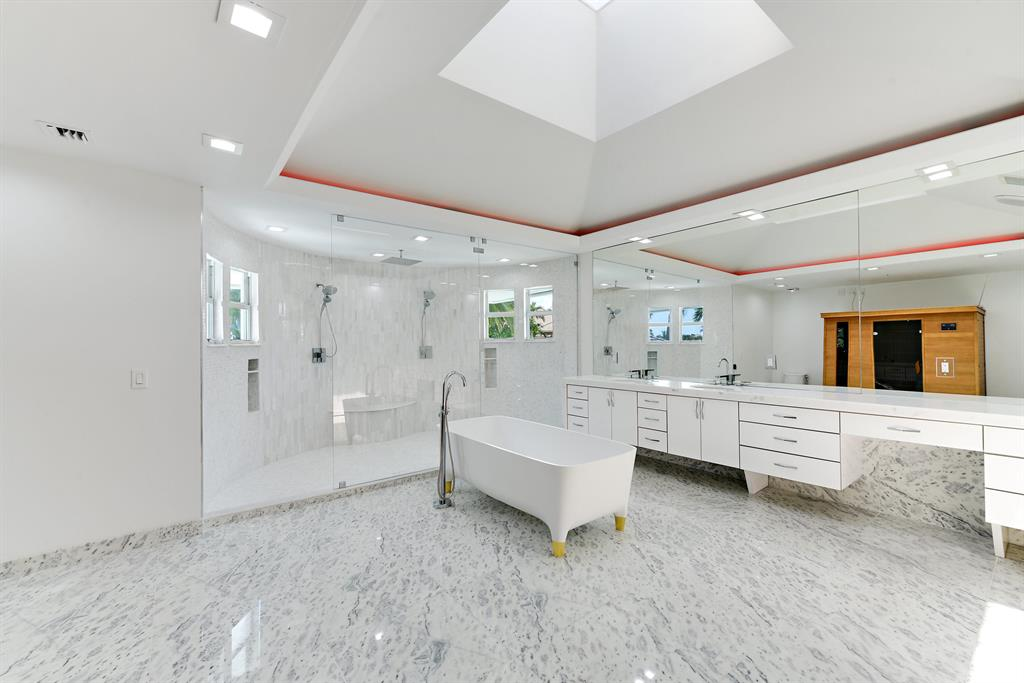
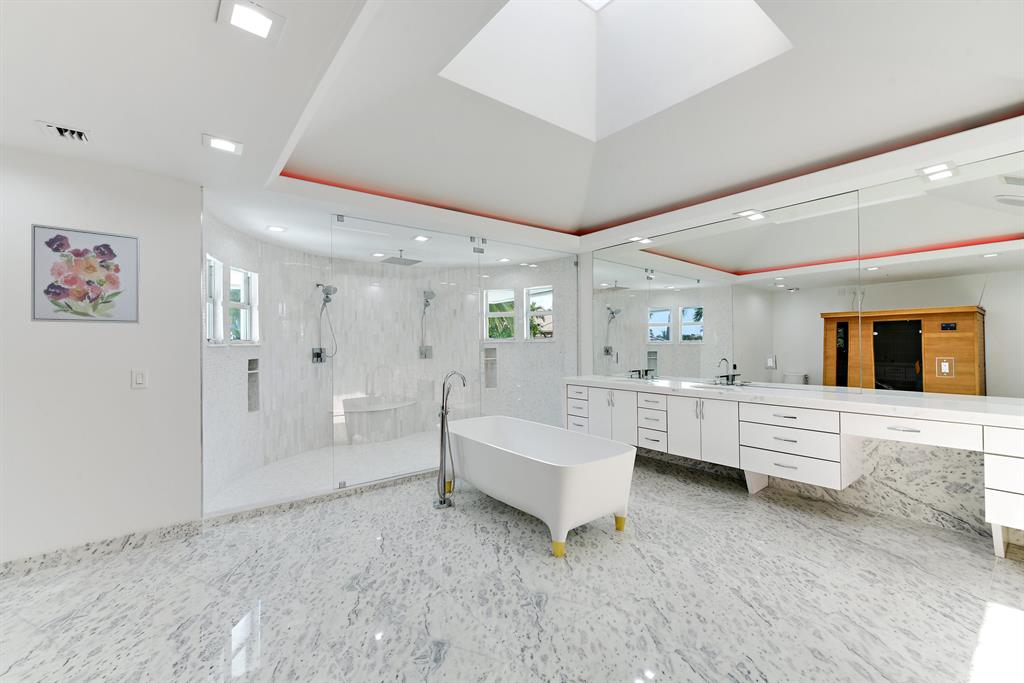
+ wall art (88, 276)
